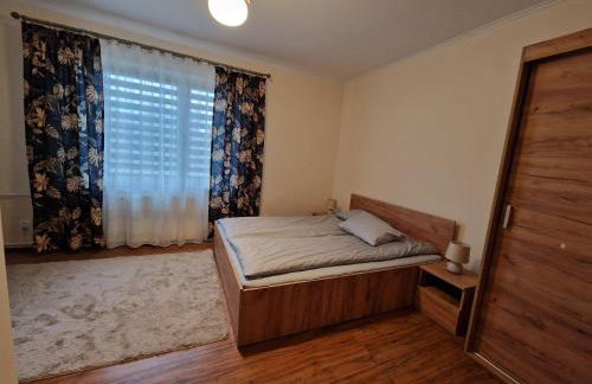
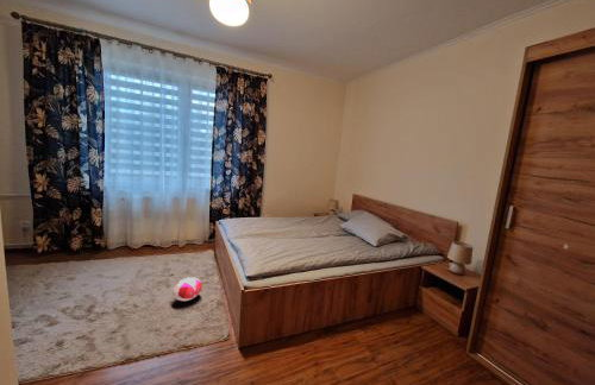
+ plush toy (187, 290)
